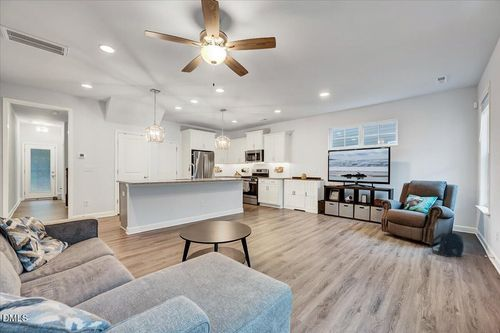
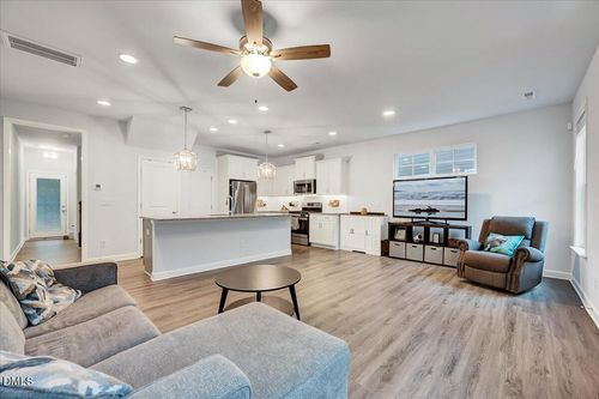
- backpack (445, 242)
